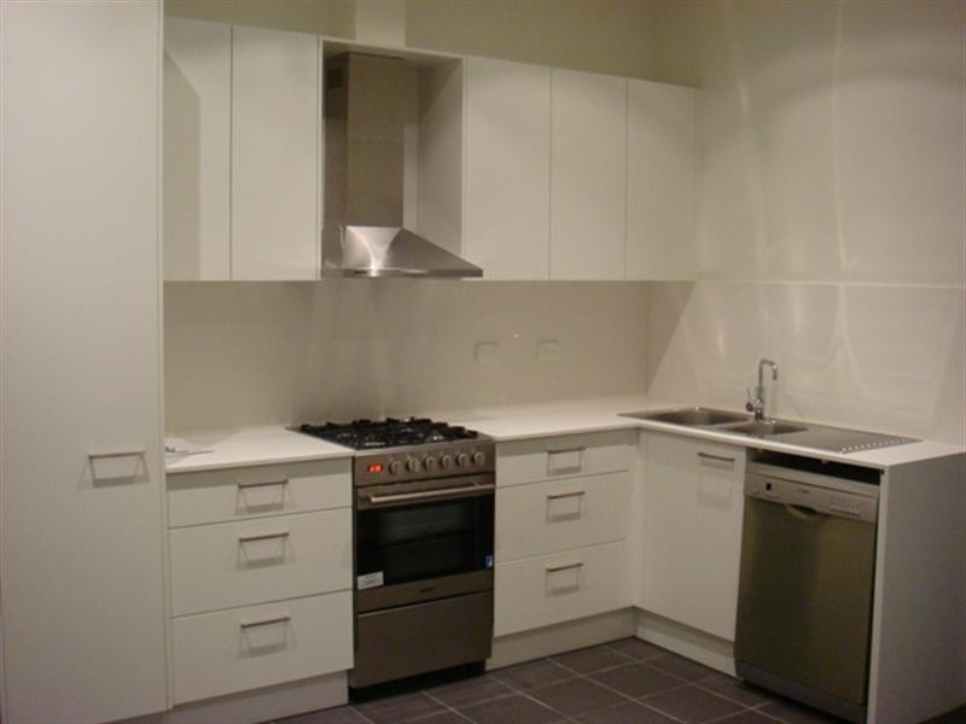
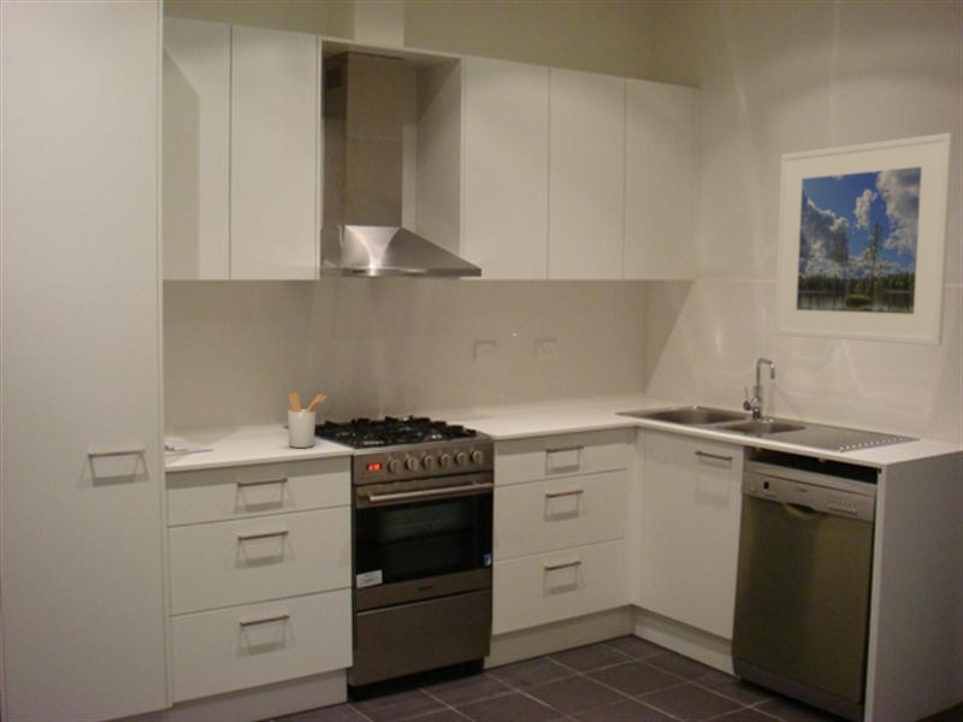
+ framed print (856, 242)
+ utensil holder (307, 419)
